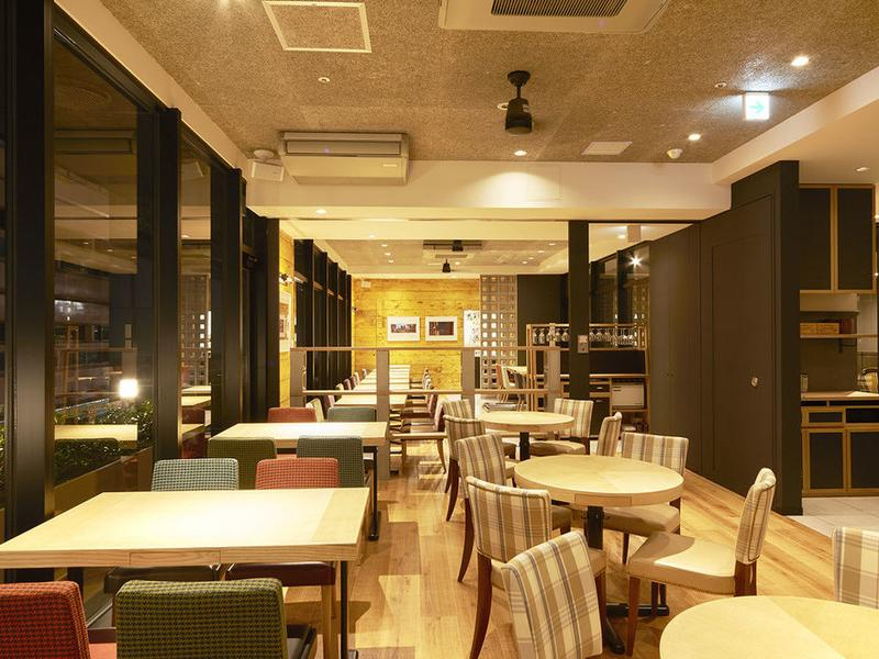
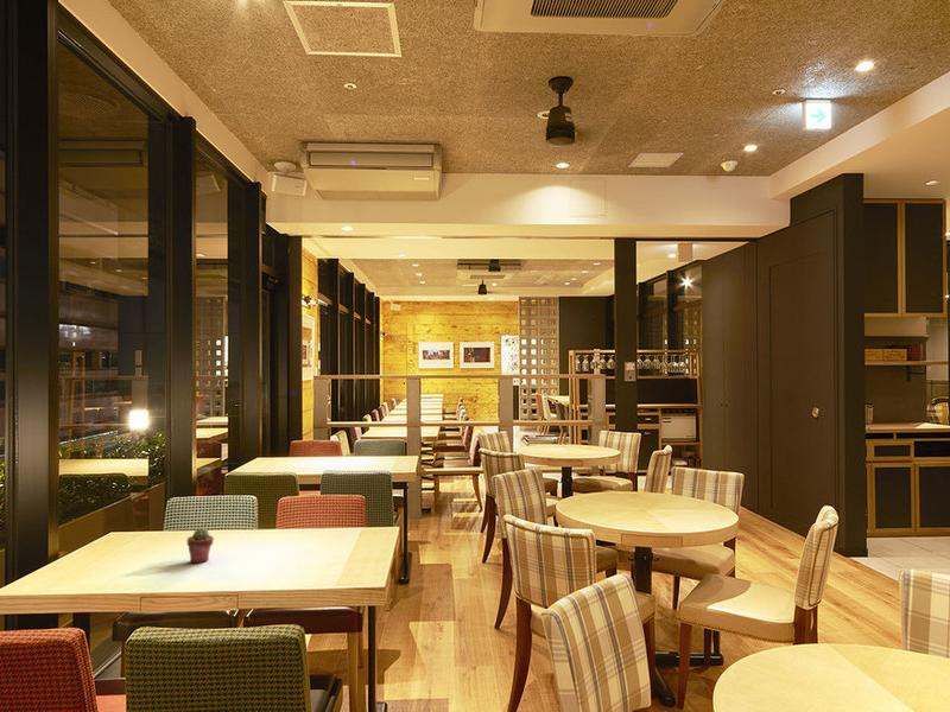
+ potted succulent (200, 543)
